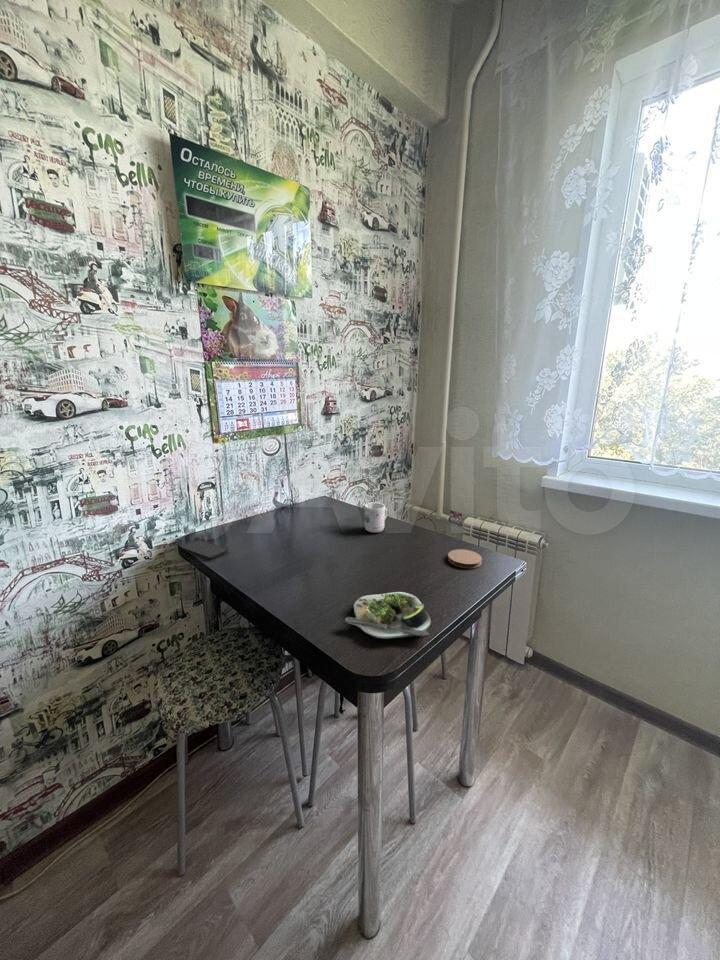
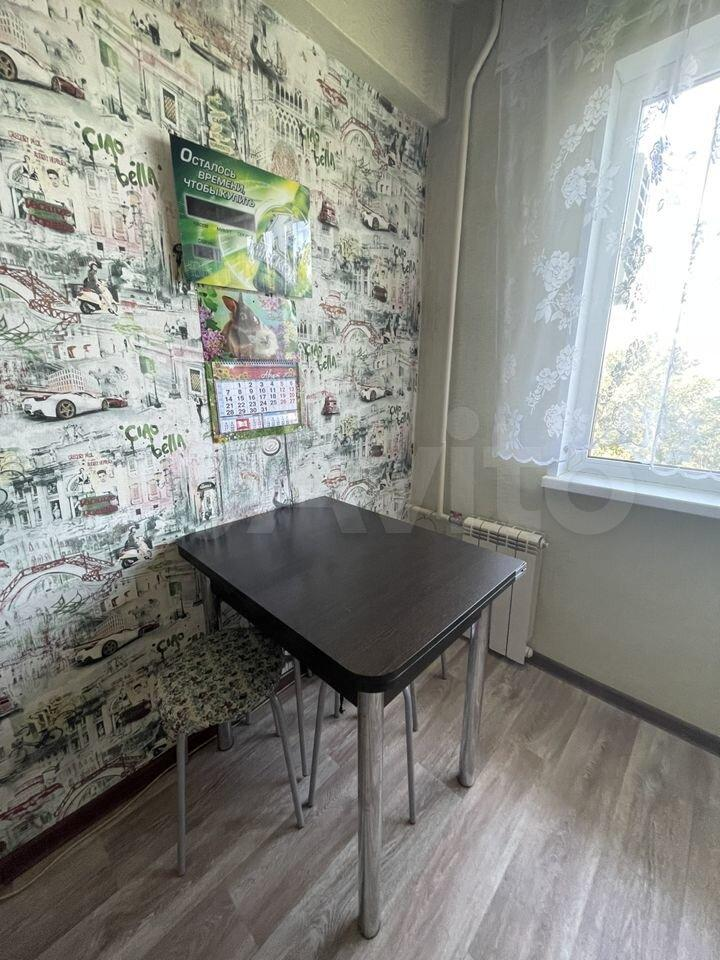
- salad plate (393, 610)
- coaster (464, 558)
- smartphone (204, 549)
- mug (376, 513)
